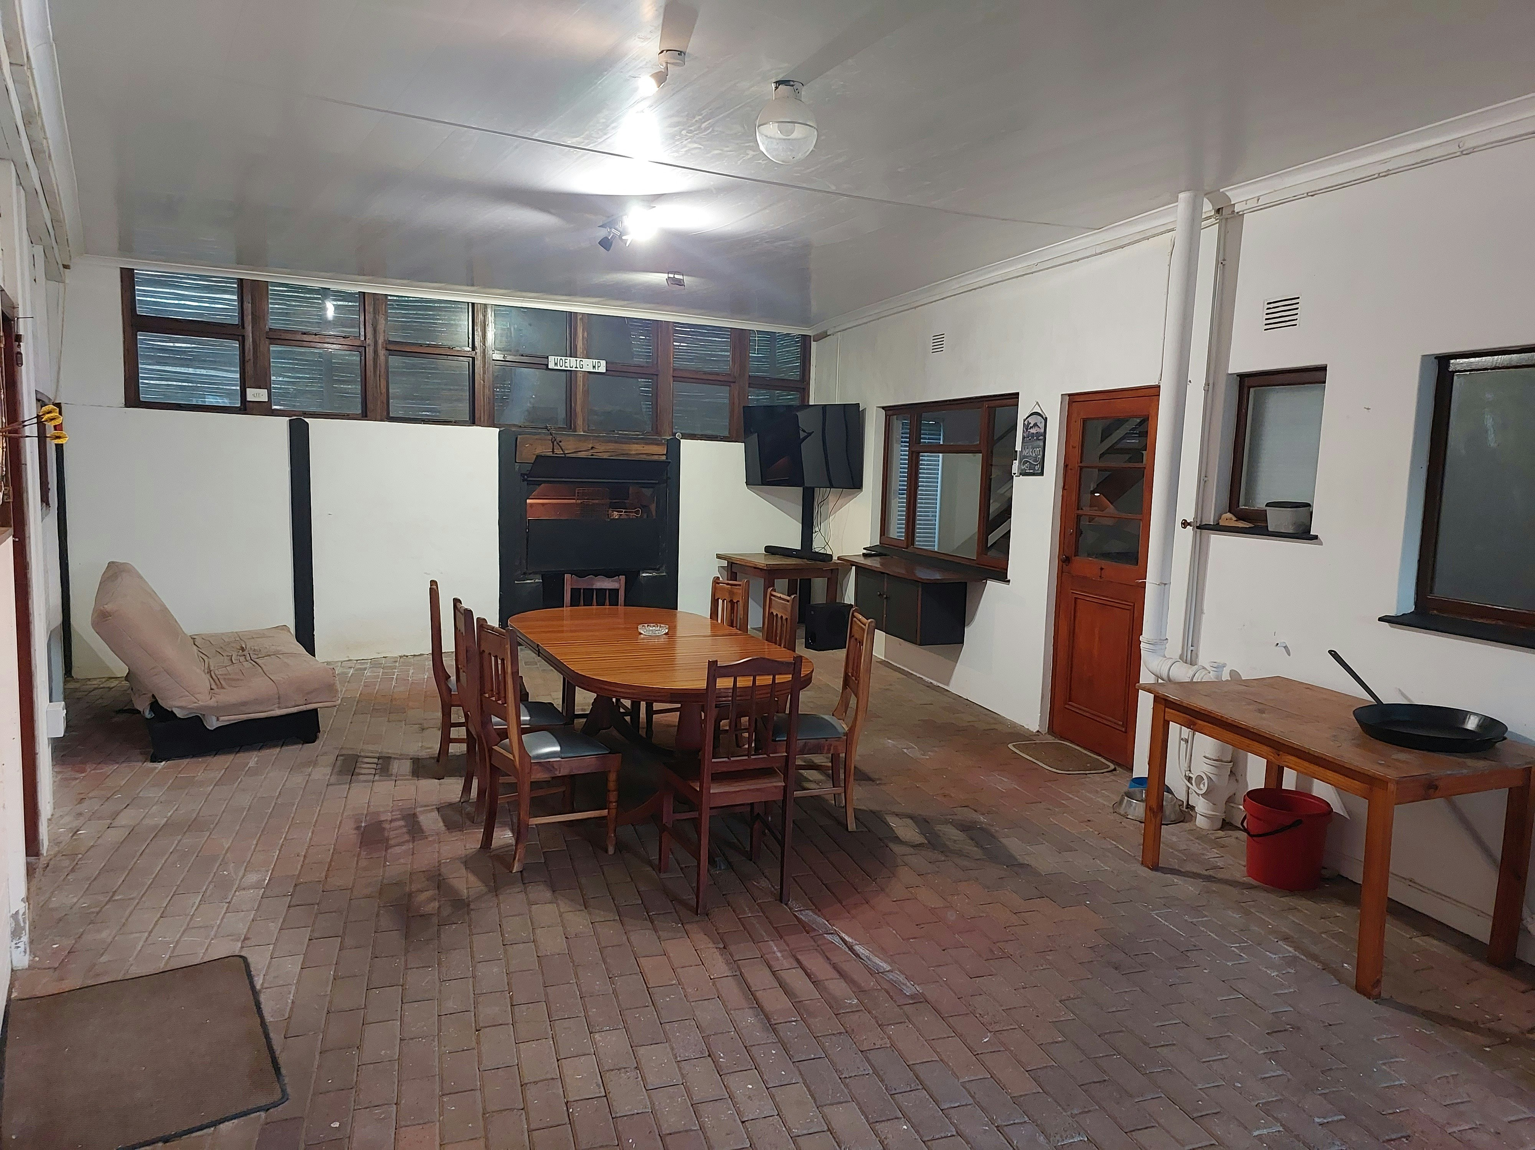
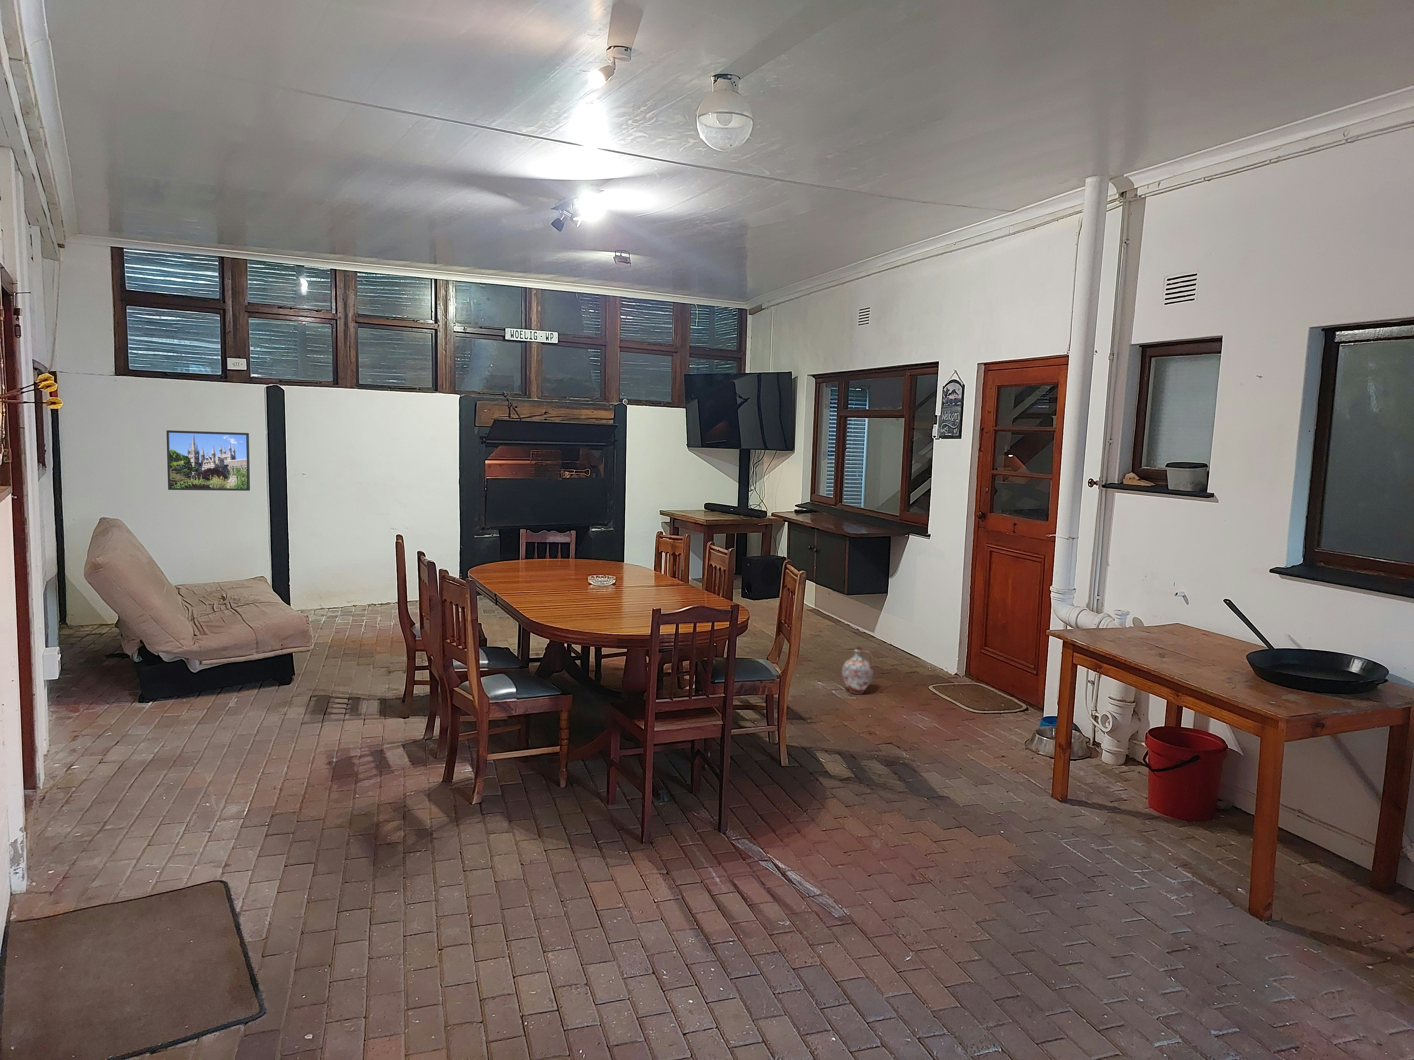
+ ceramic jug (857, 670)
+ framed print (209, 461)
